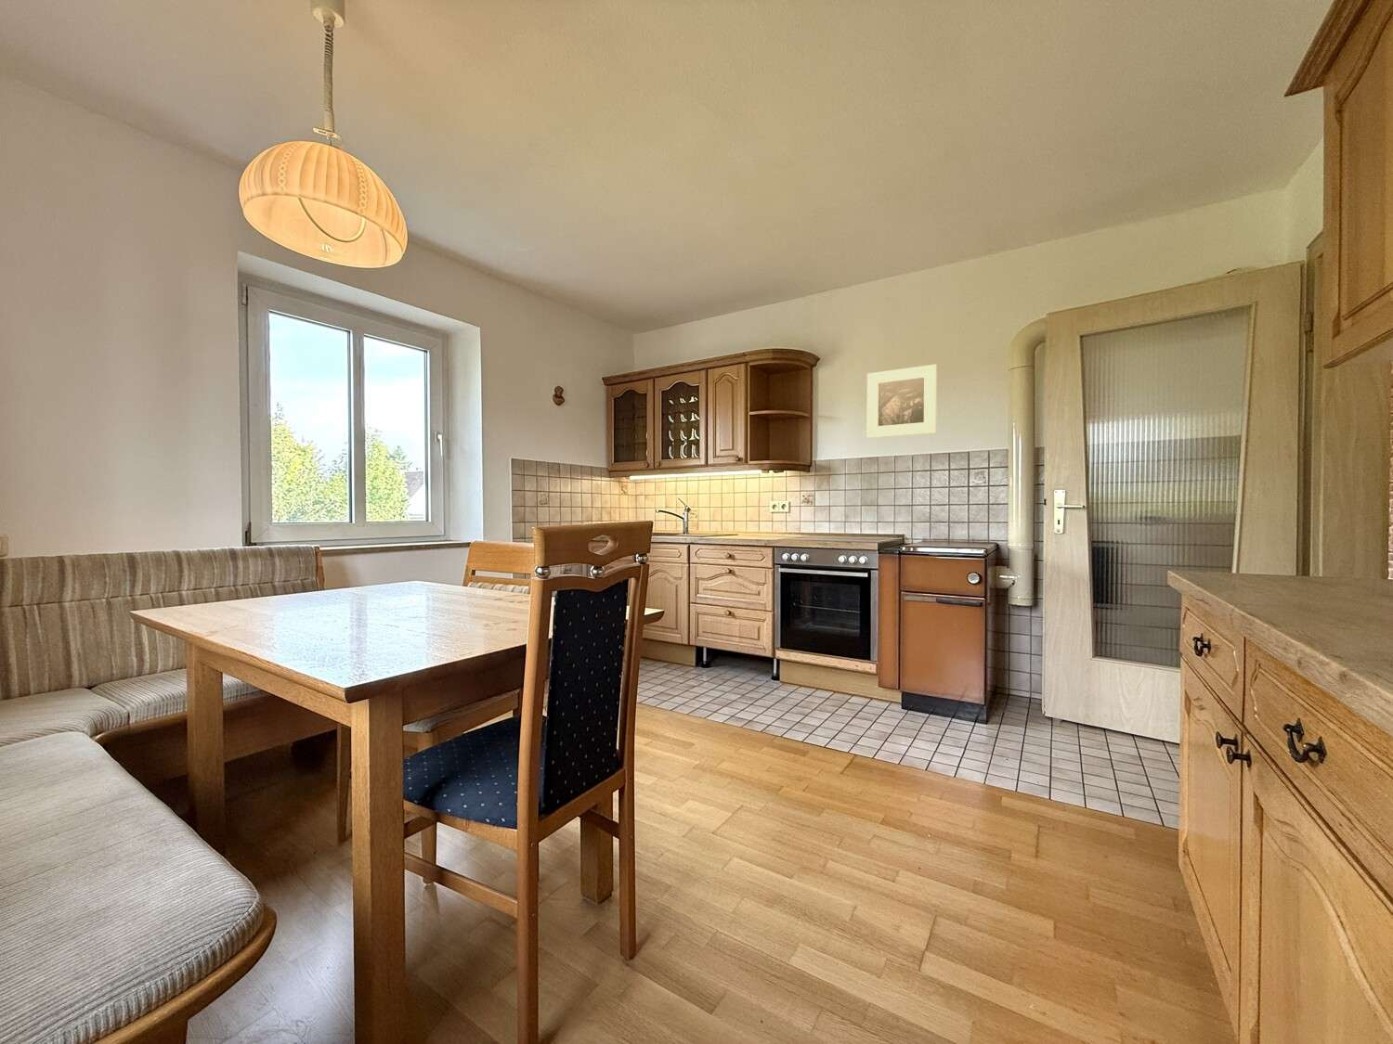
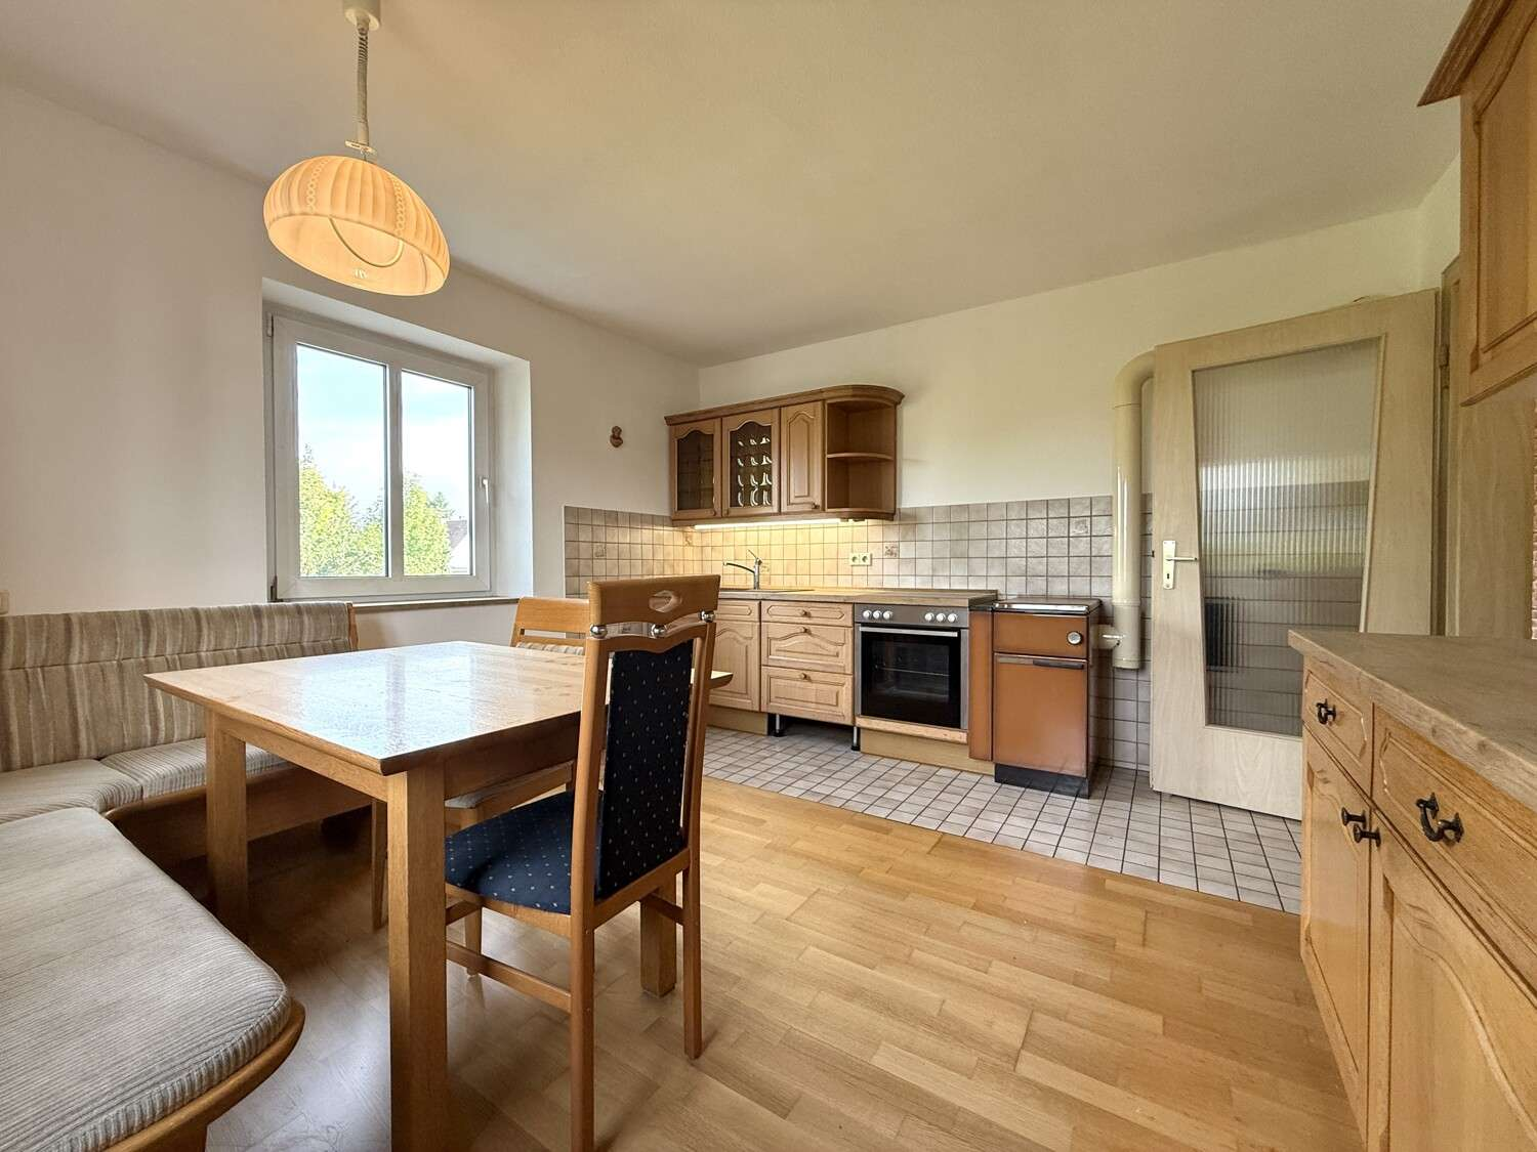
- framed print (899, 401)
